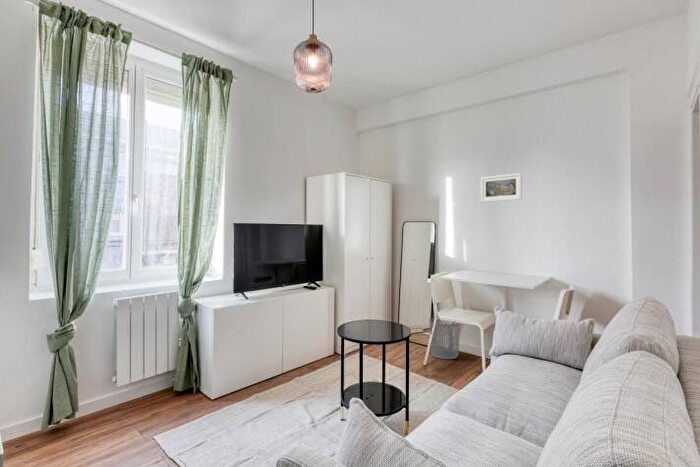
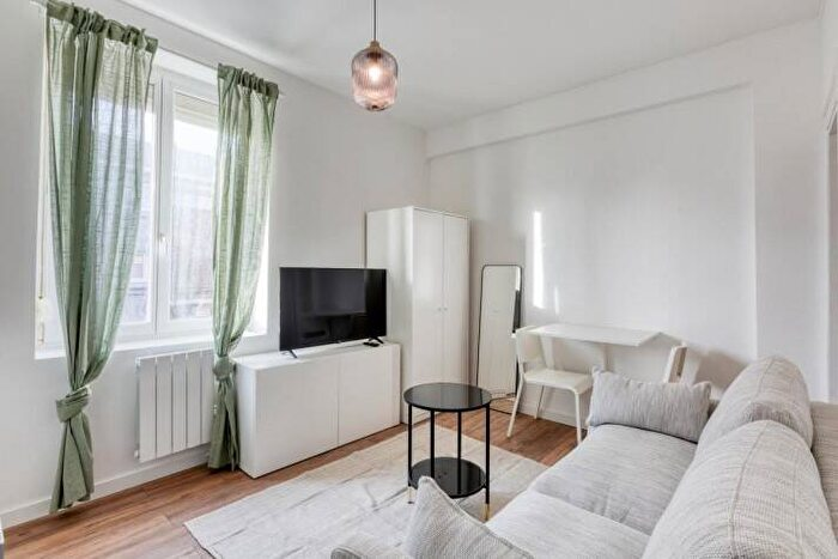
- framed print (500, 188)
- waste bin (444, 337)
